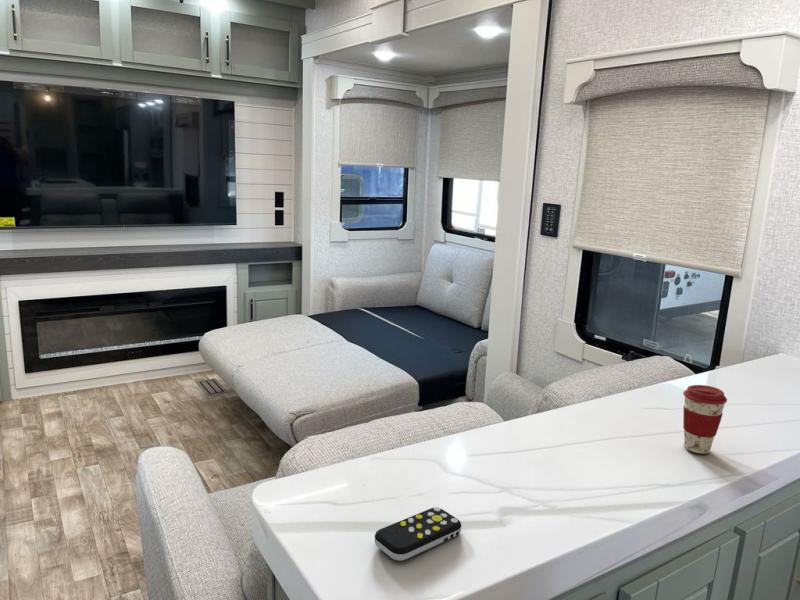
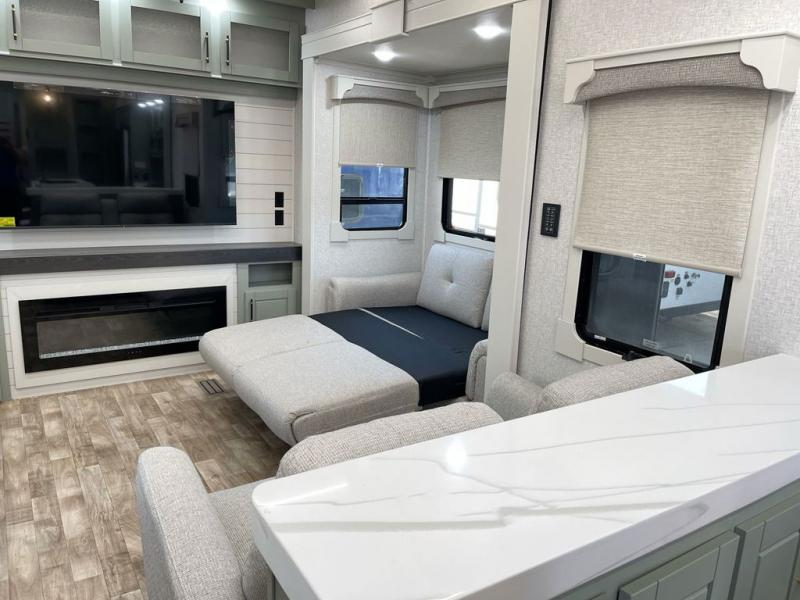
- coffee cup (701, 419)
- remote control (418, 532)
